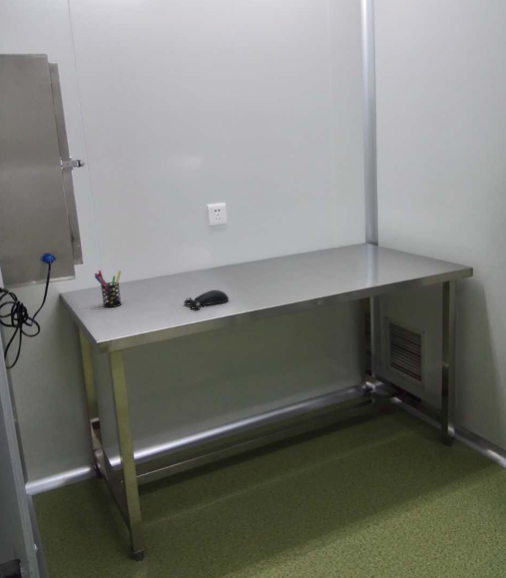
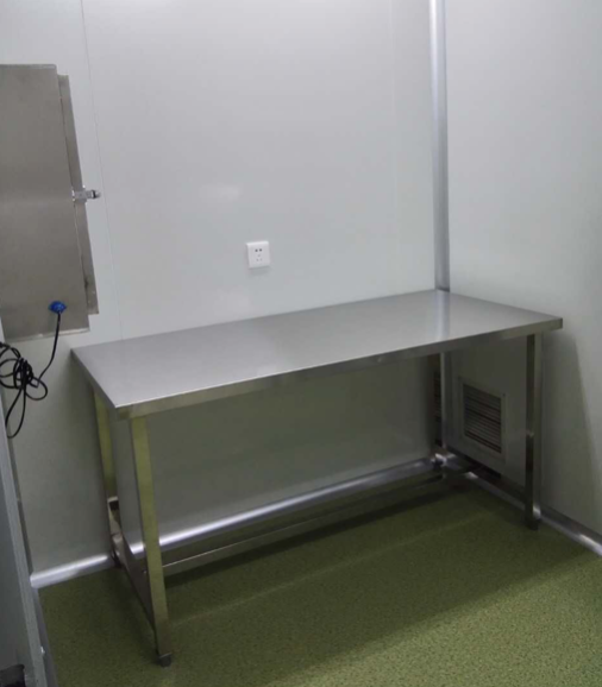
- computer mouse (208, 297)
- pen holder (110, 287)
